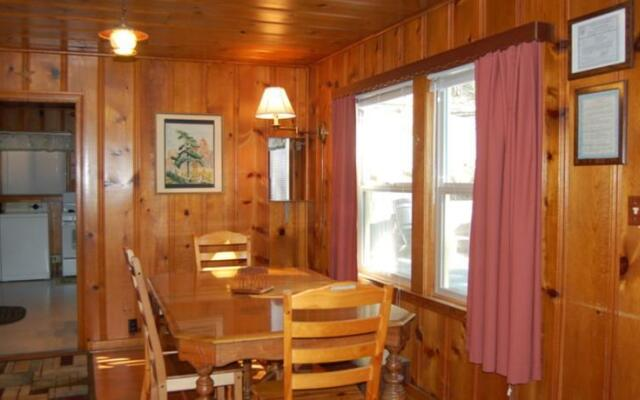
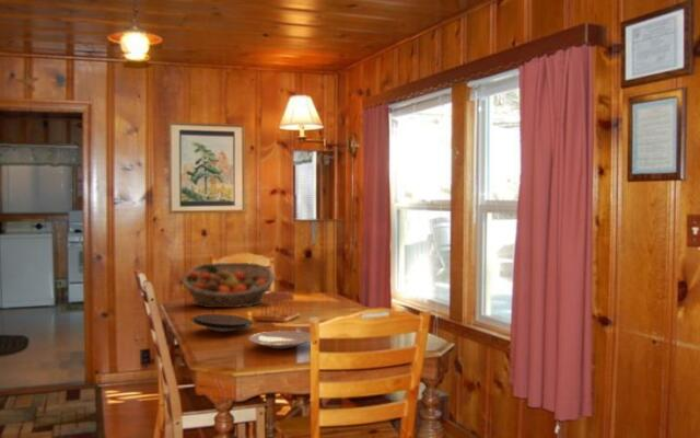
+ plate (222, 323)
+ plate (281, 342)
+ fruit basket (229, 284)
